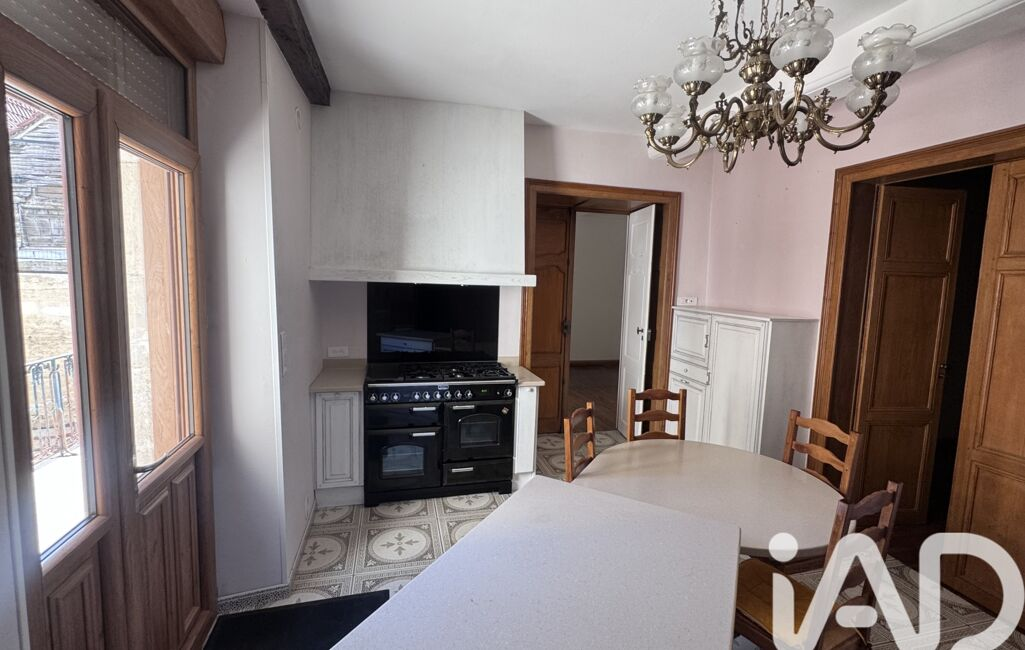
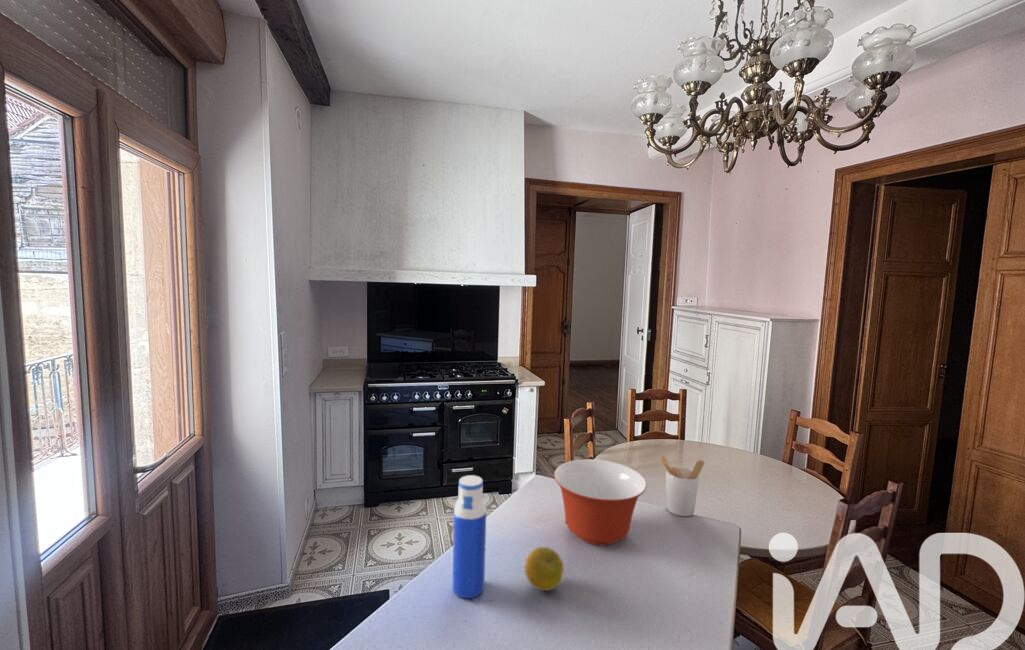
+ fruit (544, 568)
+ utensil holder (677, 484)
+ water bottle (469, 534)
+ mixing bowl (597, 504)
